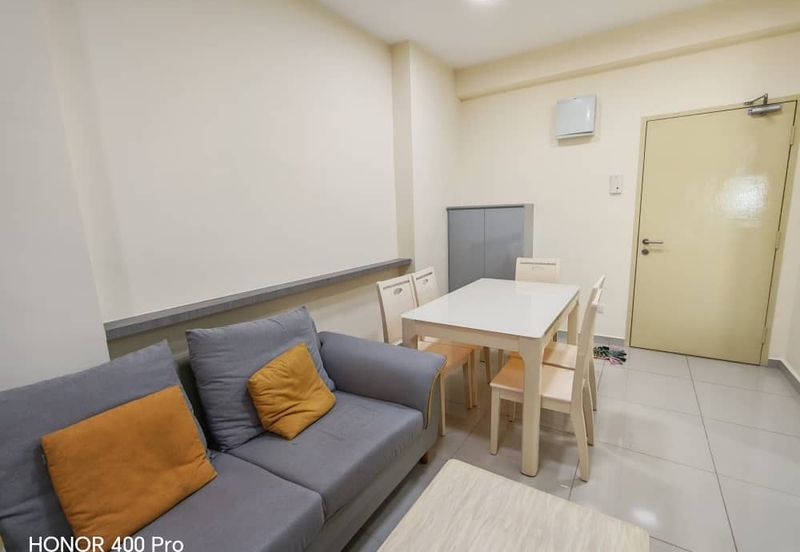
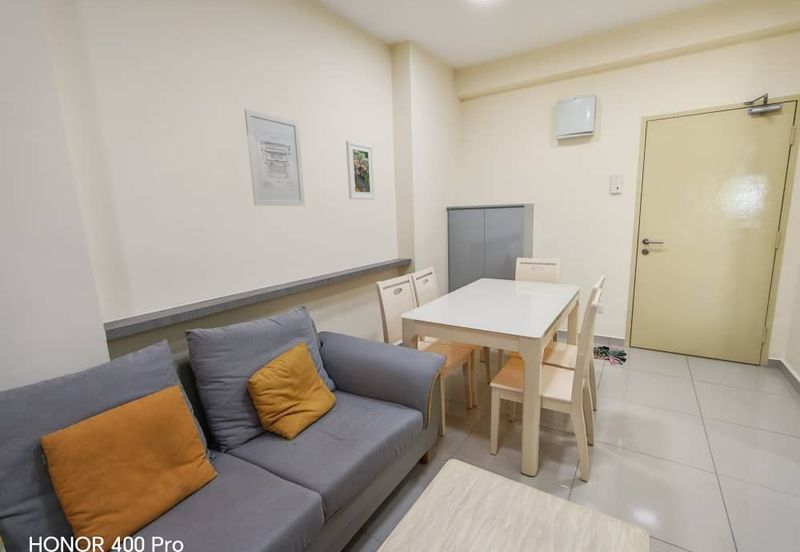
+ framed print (361, 171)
+ wall art (277, 161)
